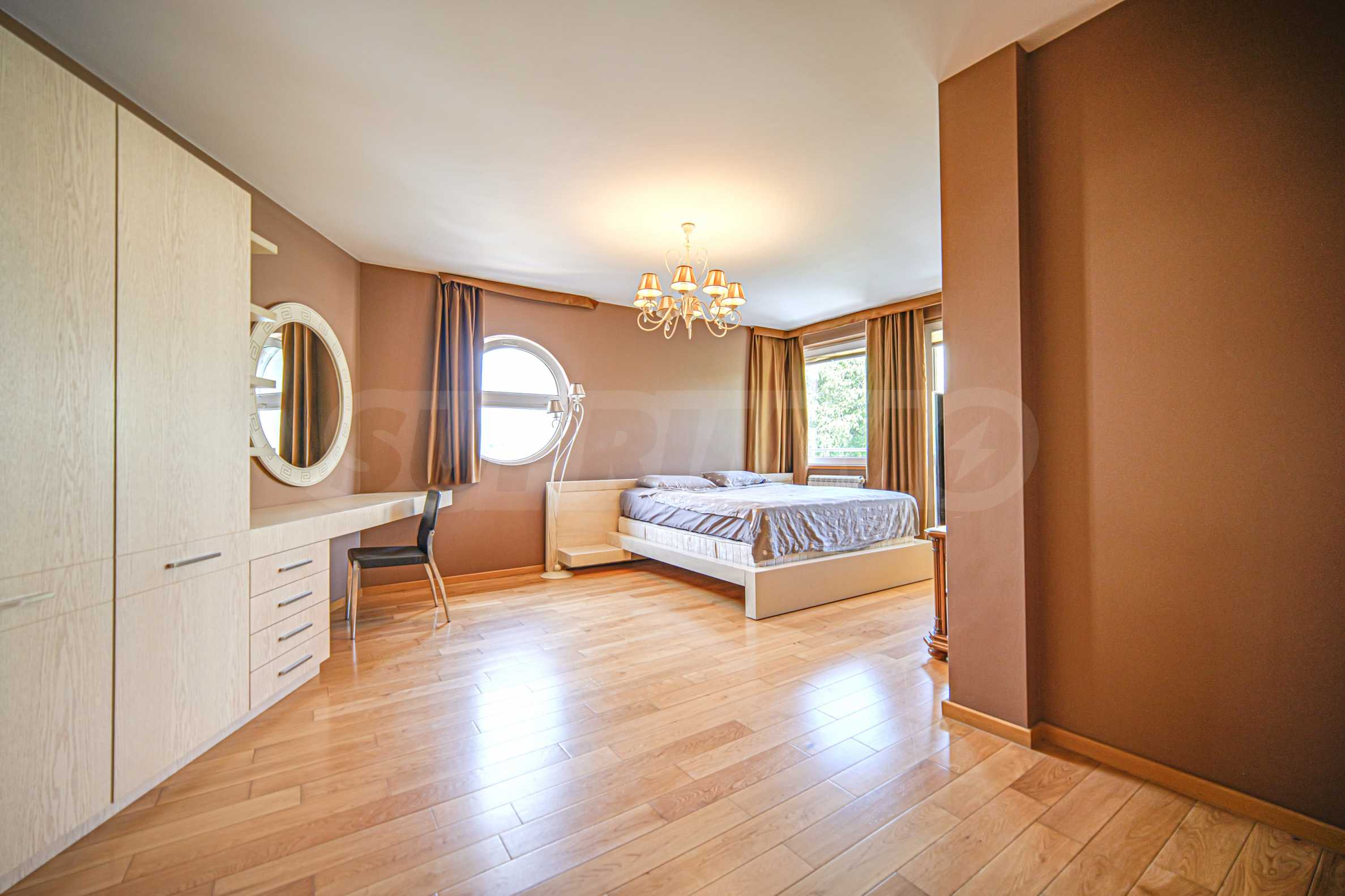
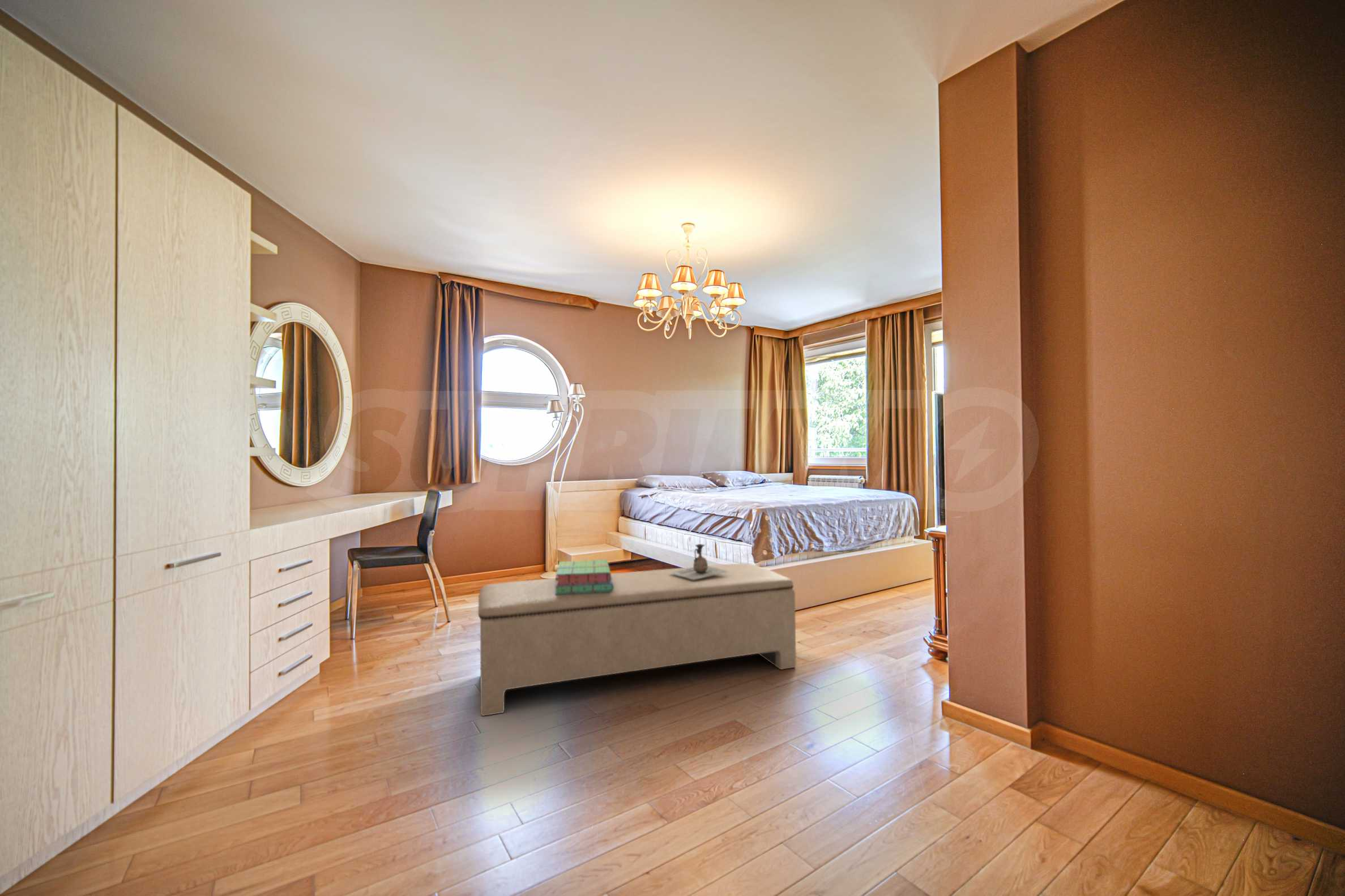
+ decorative vase (698, 559)
+ bench (639, 625)
+ stack of books (583, 575)
